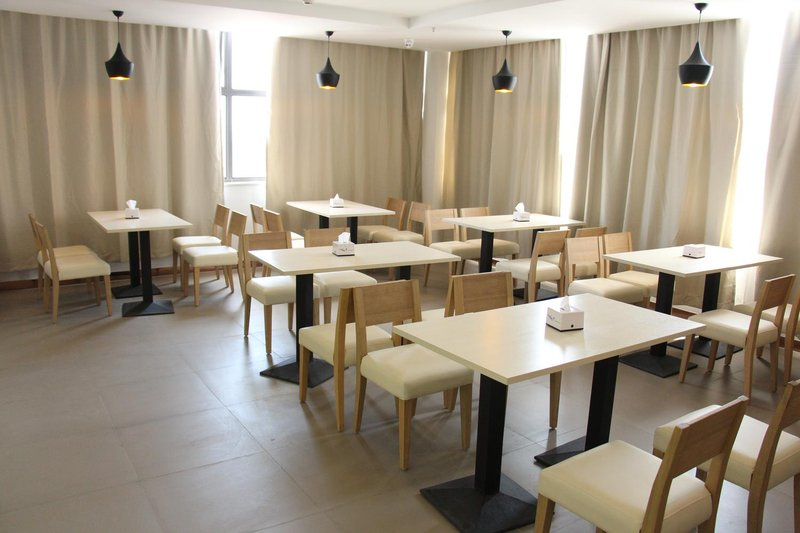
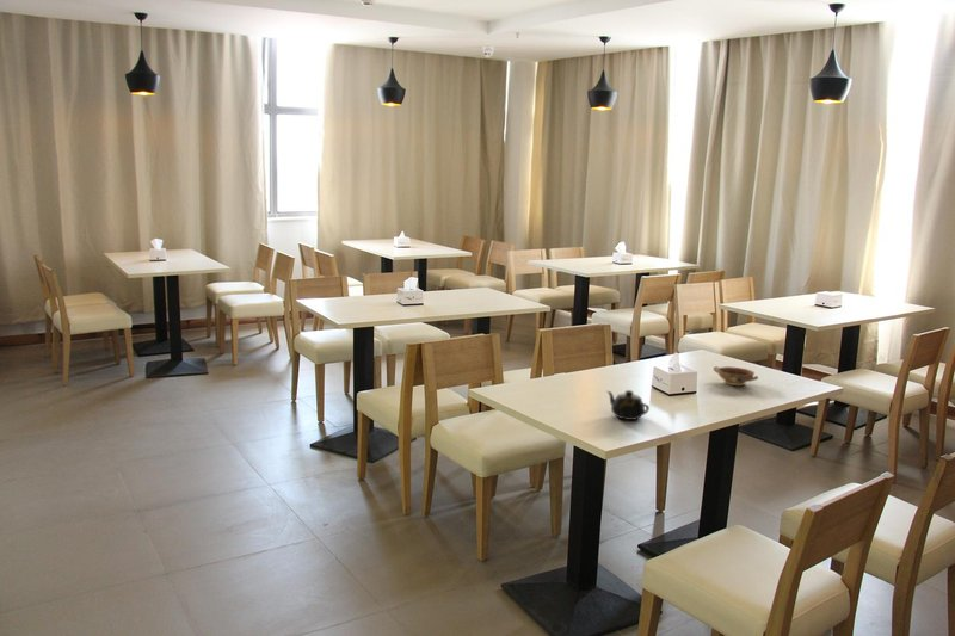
+ bowl (735, 376)
+ teapot (627, 403)
